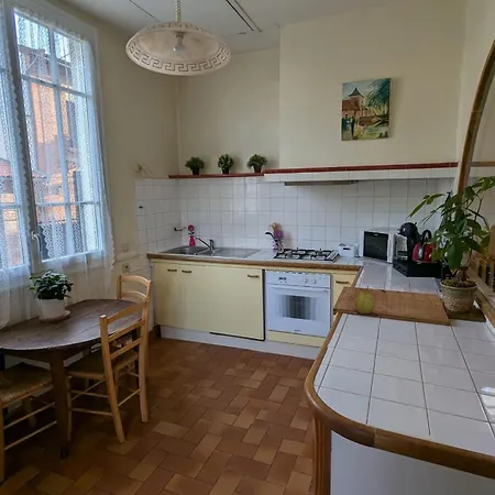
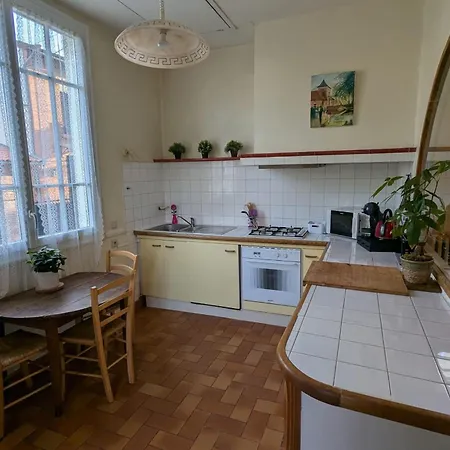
- fruit (364, 299)
